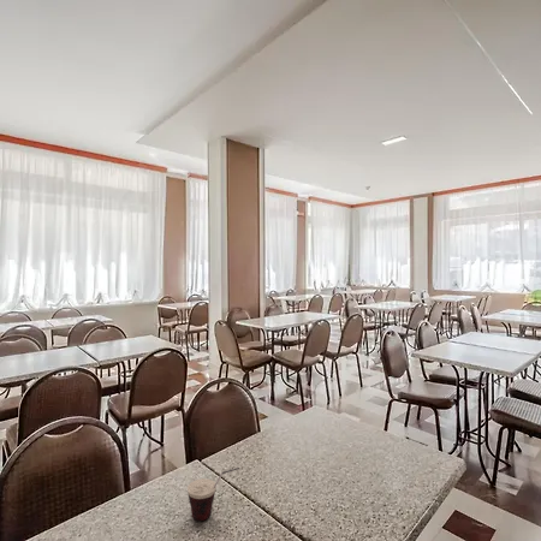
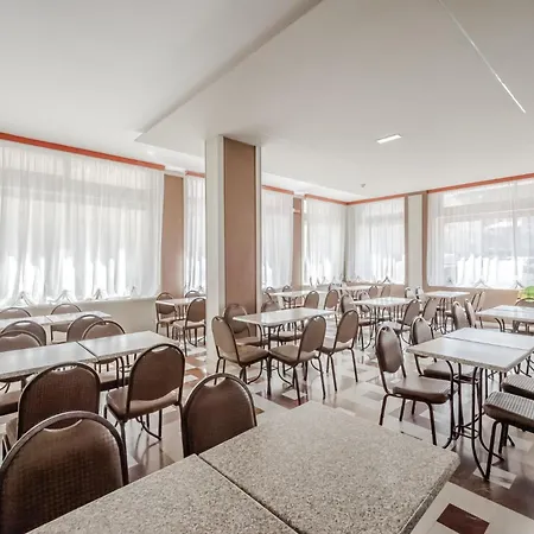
- cup (213, 491)
